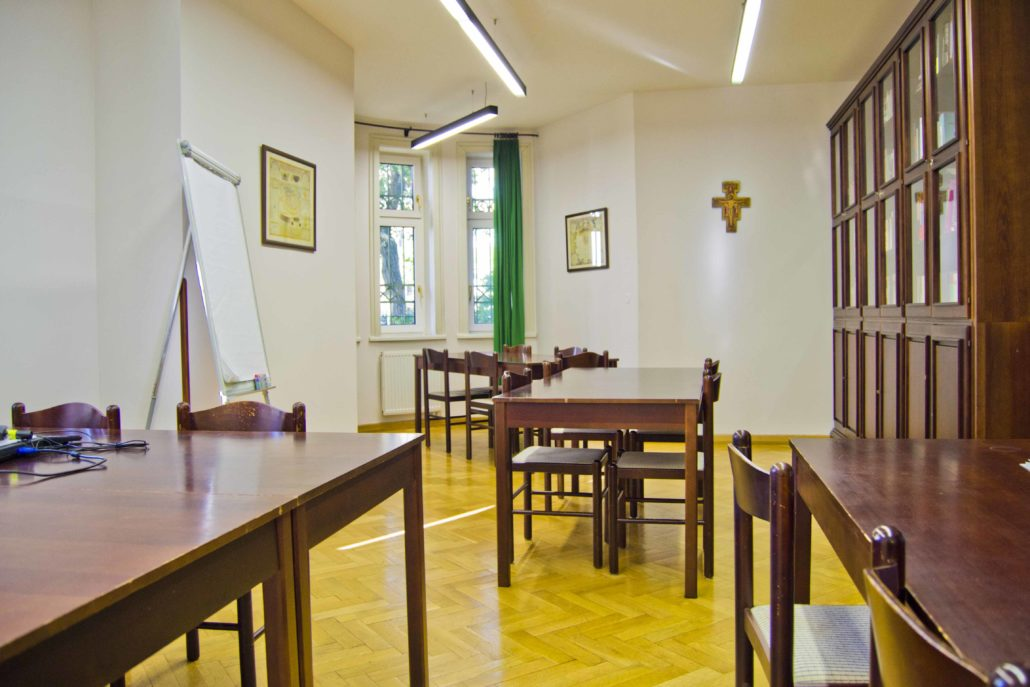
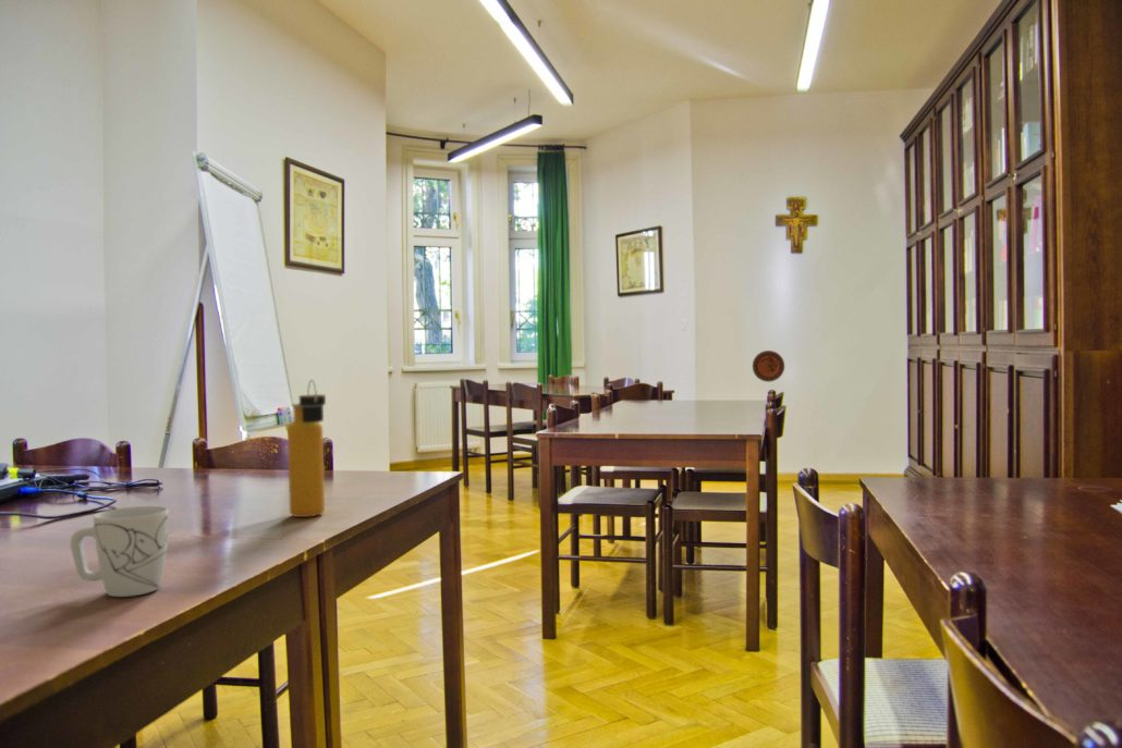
+ decorative plate (768, 366)
+ mug (120, 551)
+ water bottle (308, 447)
